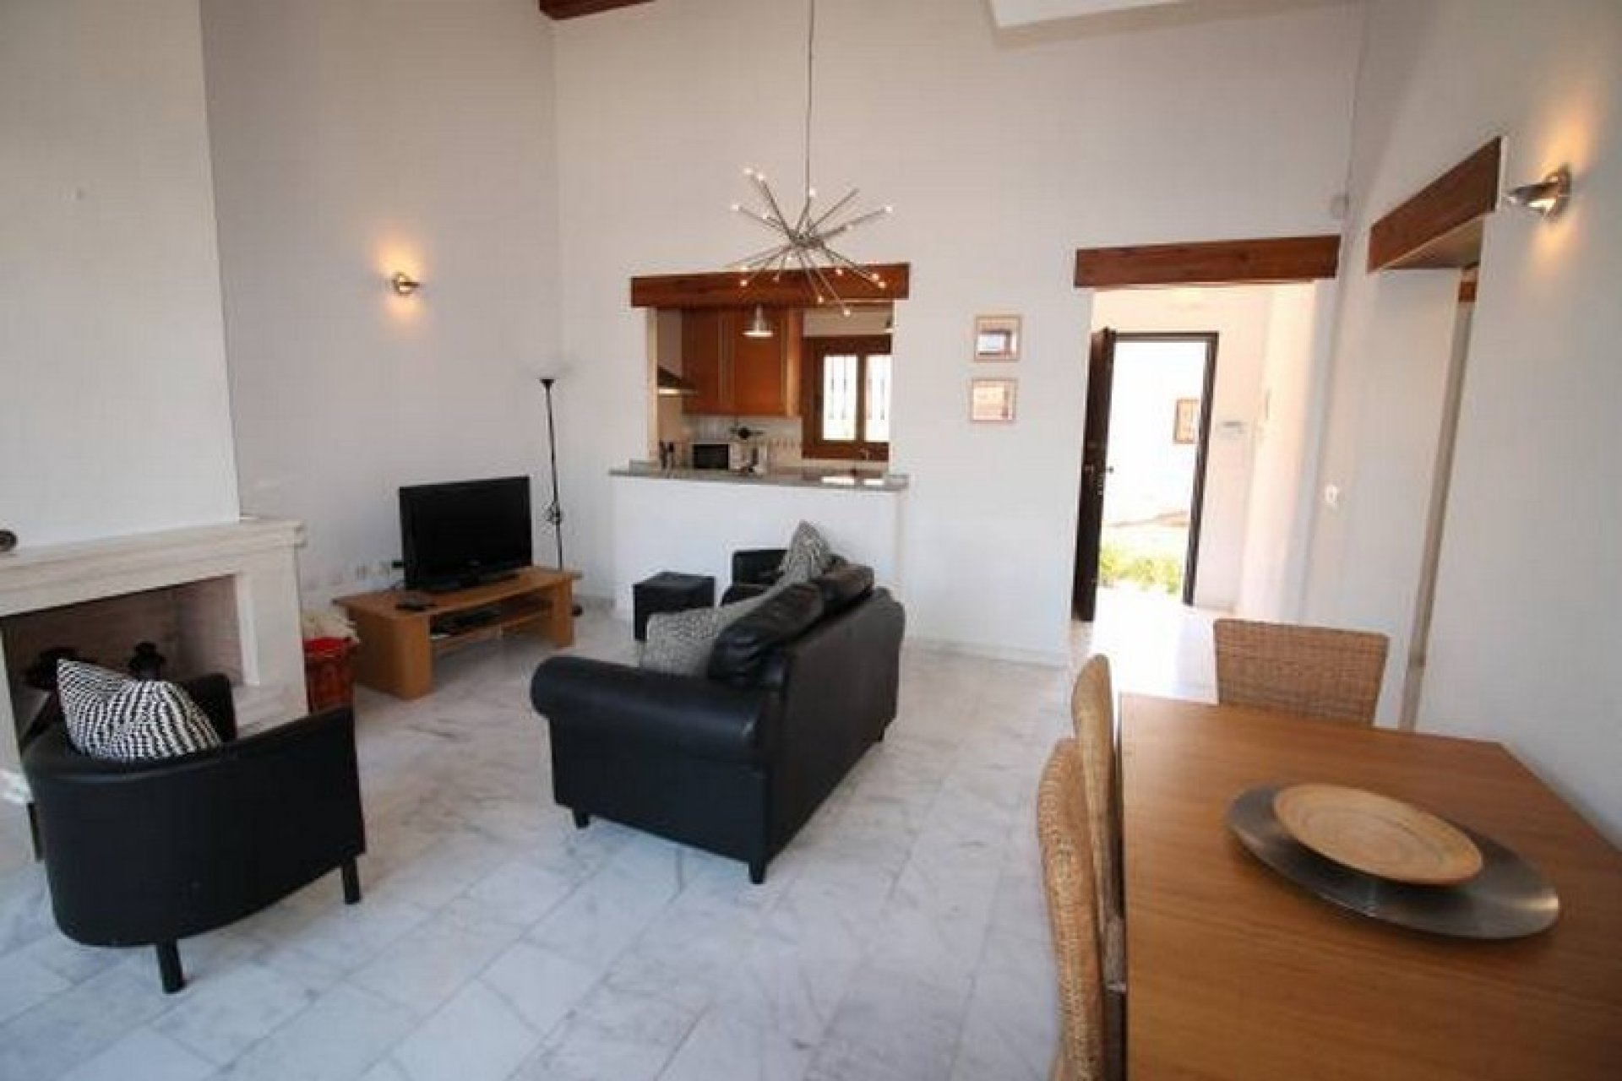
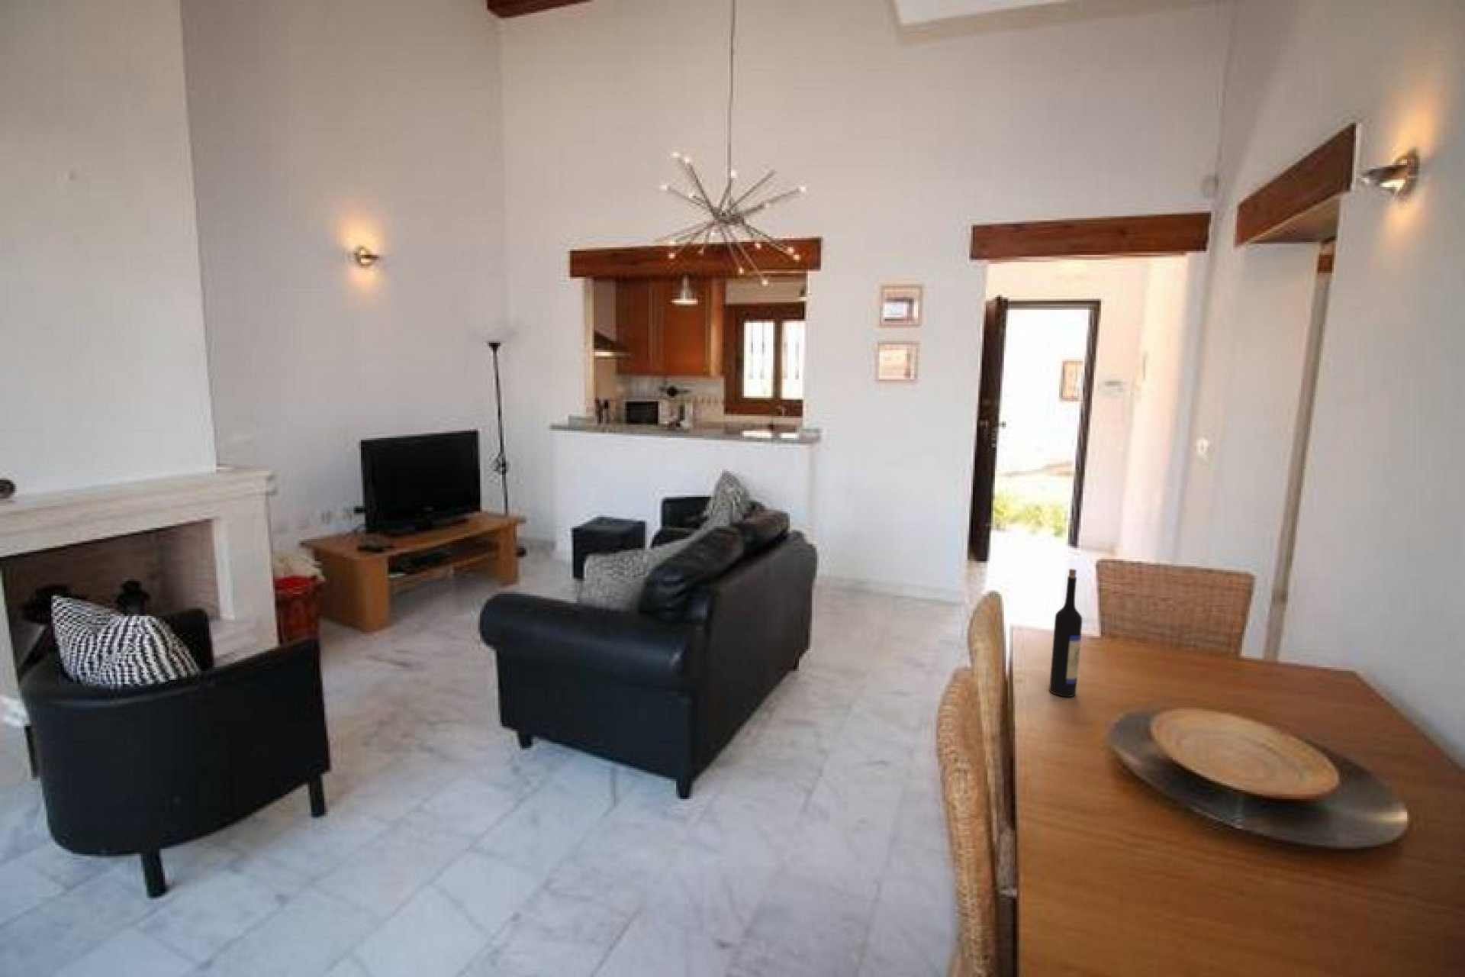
+ wine bottle (1067, 631)
